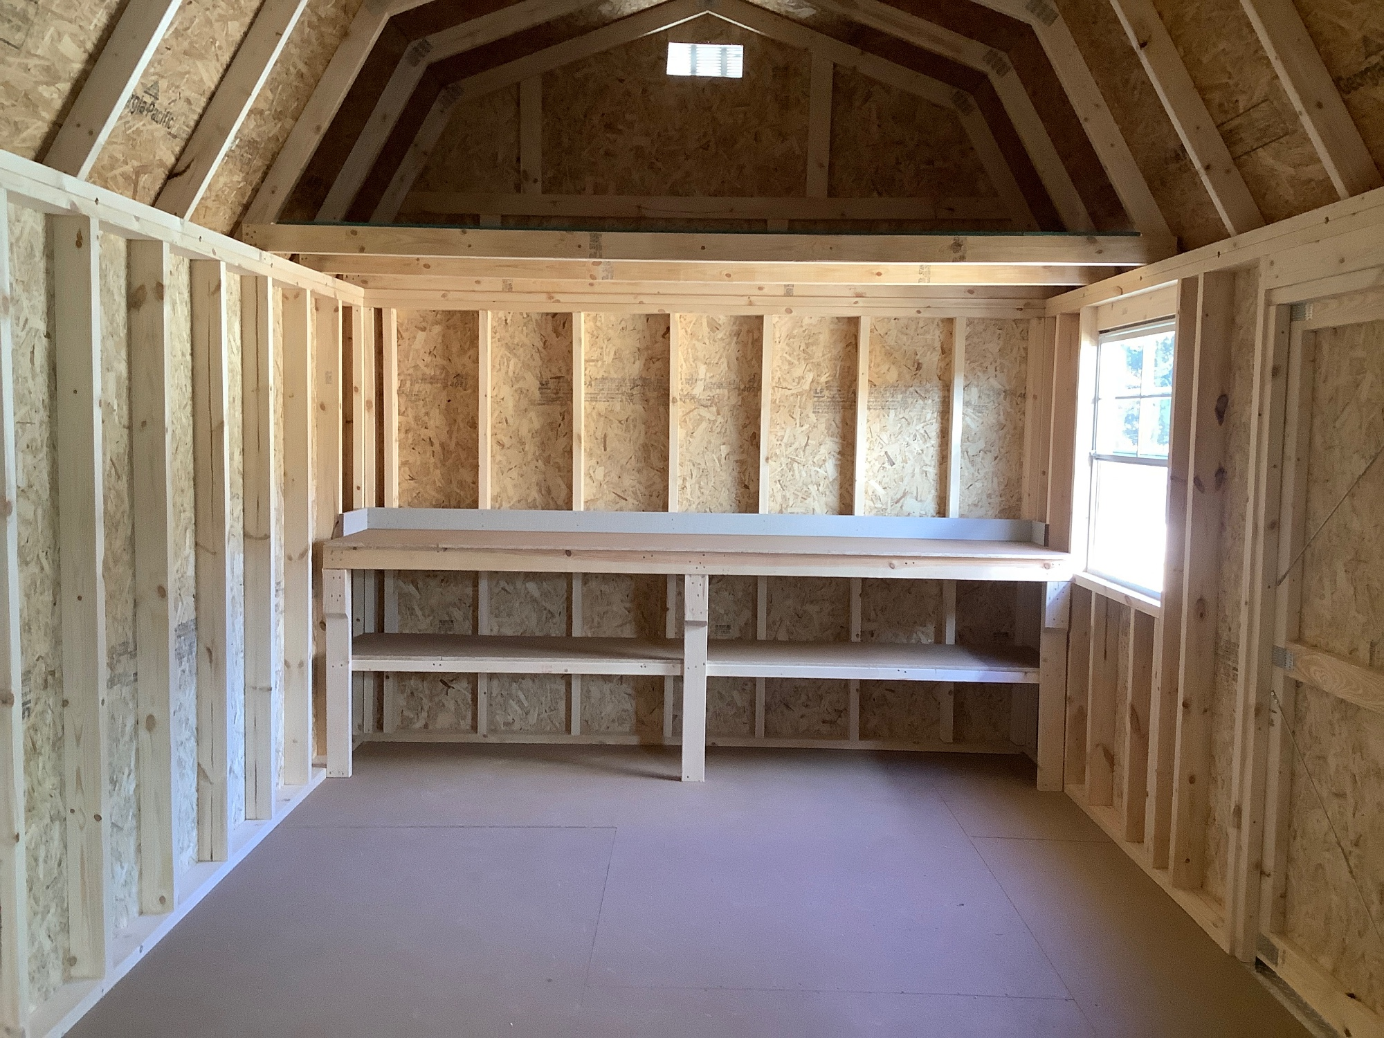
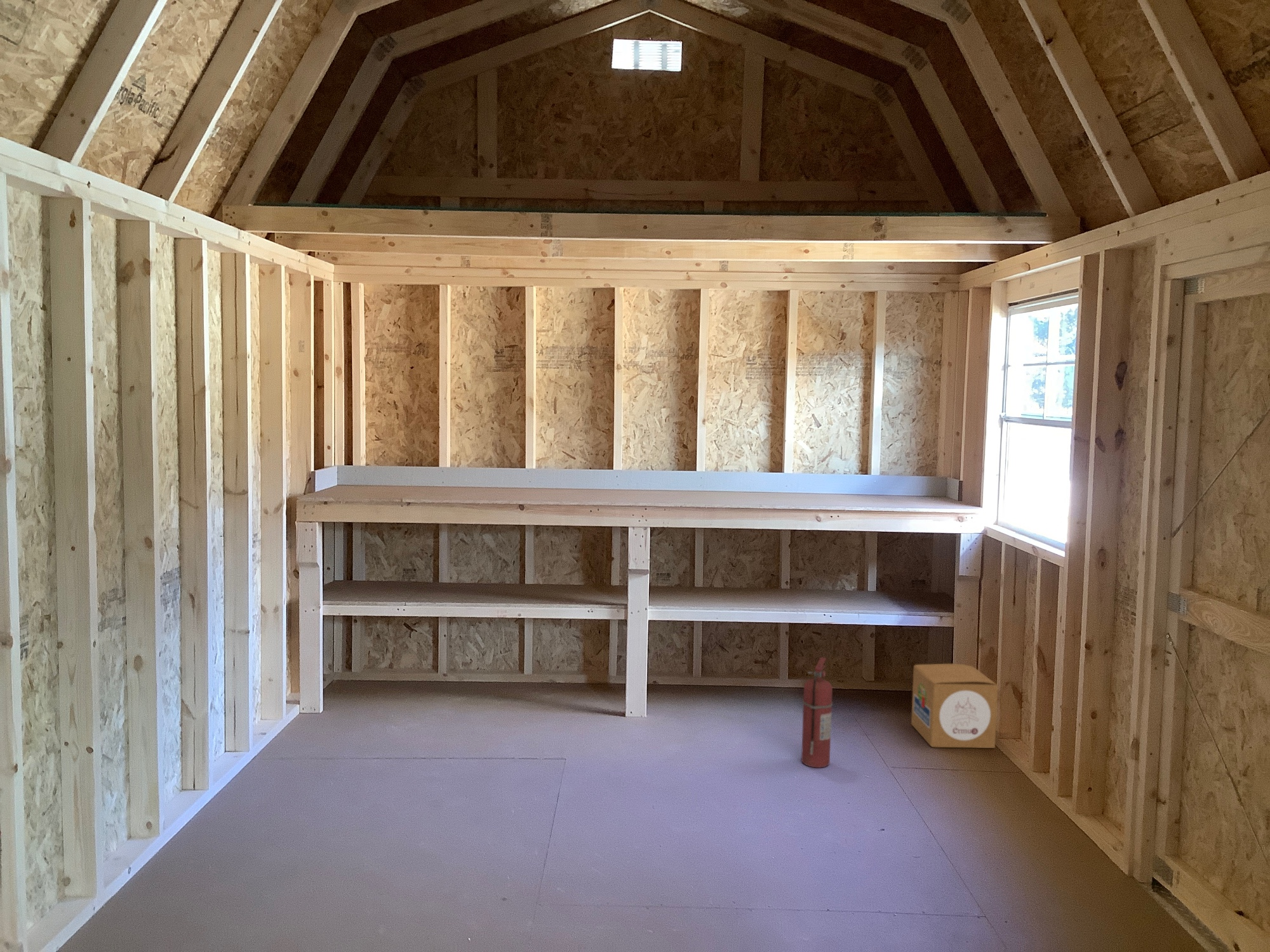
+ fire extinguisher (817, 712)
+ cardboard box (952, 704)
